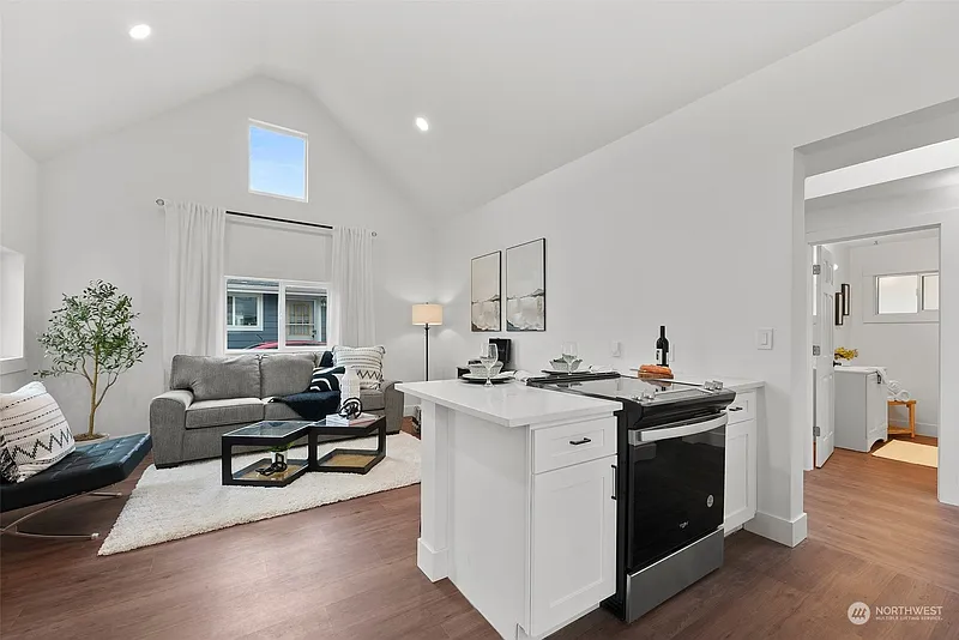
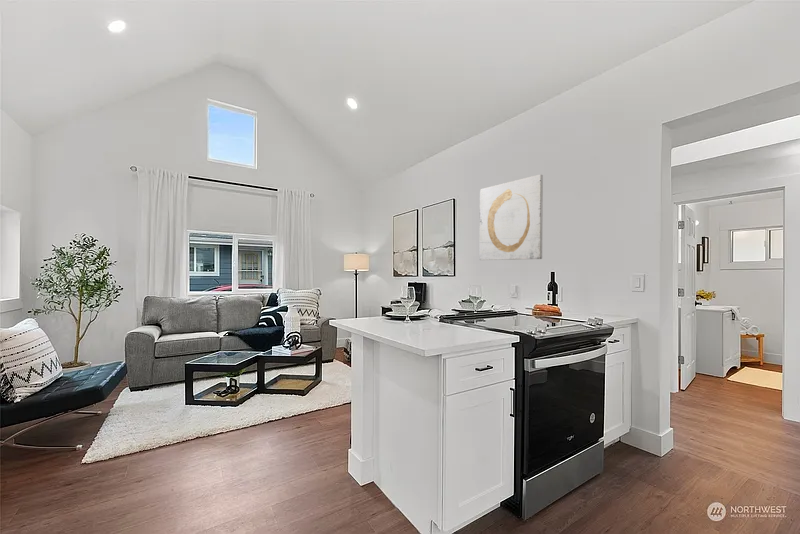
+ wall art (508, 221)
